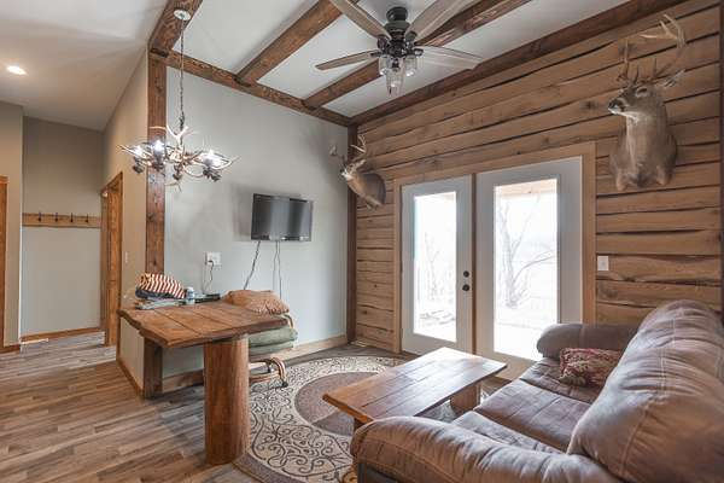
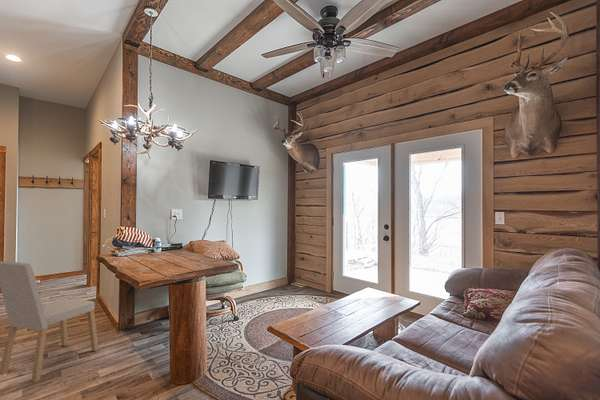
+ dining chair (52, 308)
